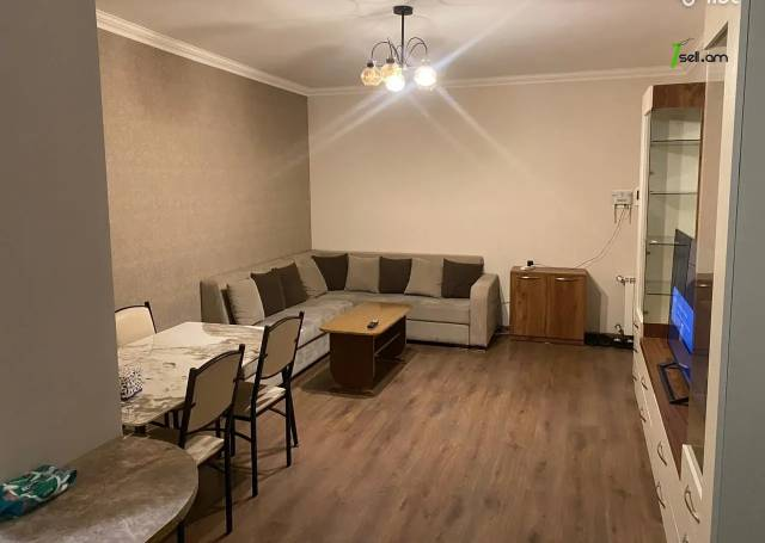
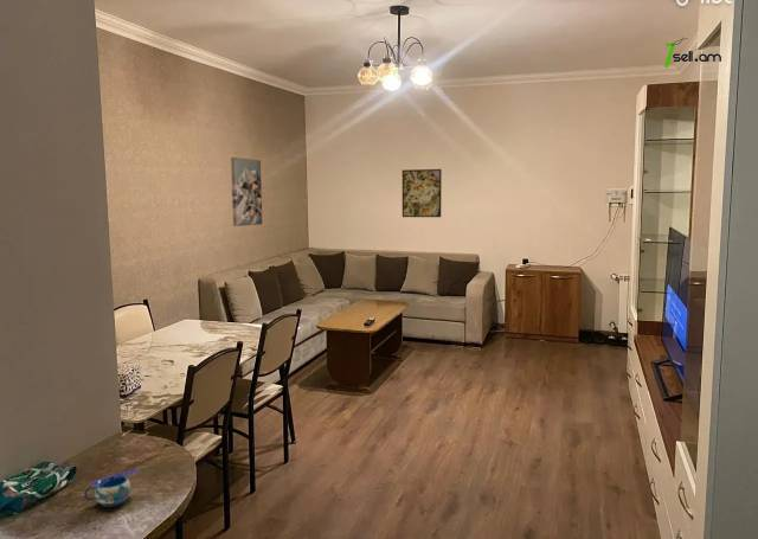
+ mug (110, 487)
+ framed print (420, 193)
+ wall art (246, 192)
